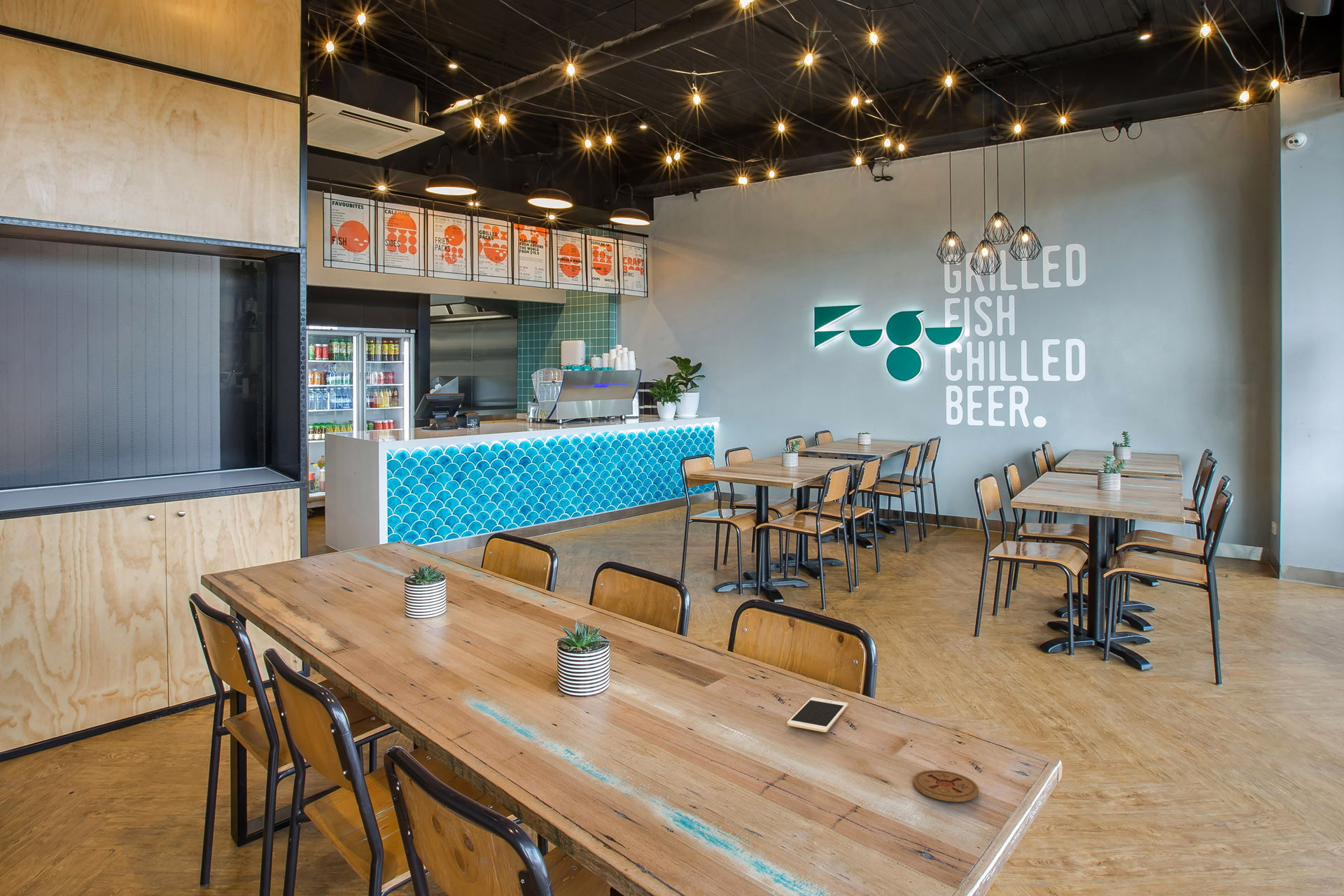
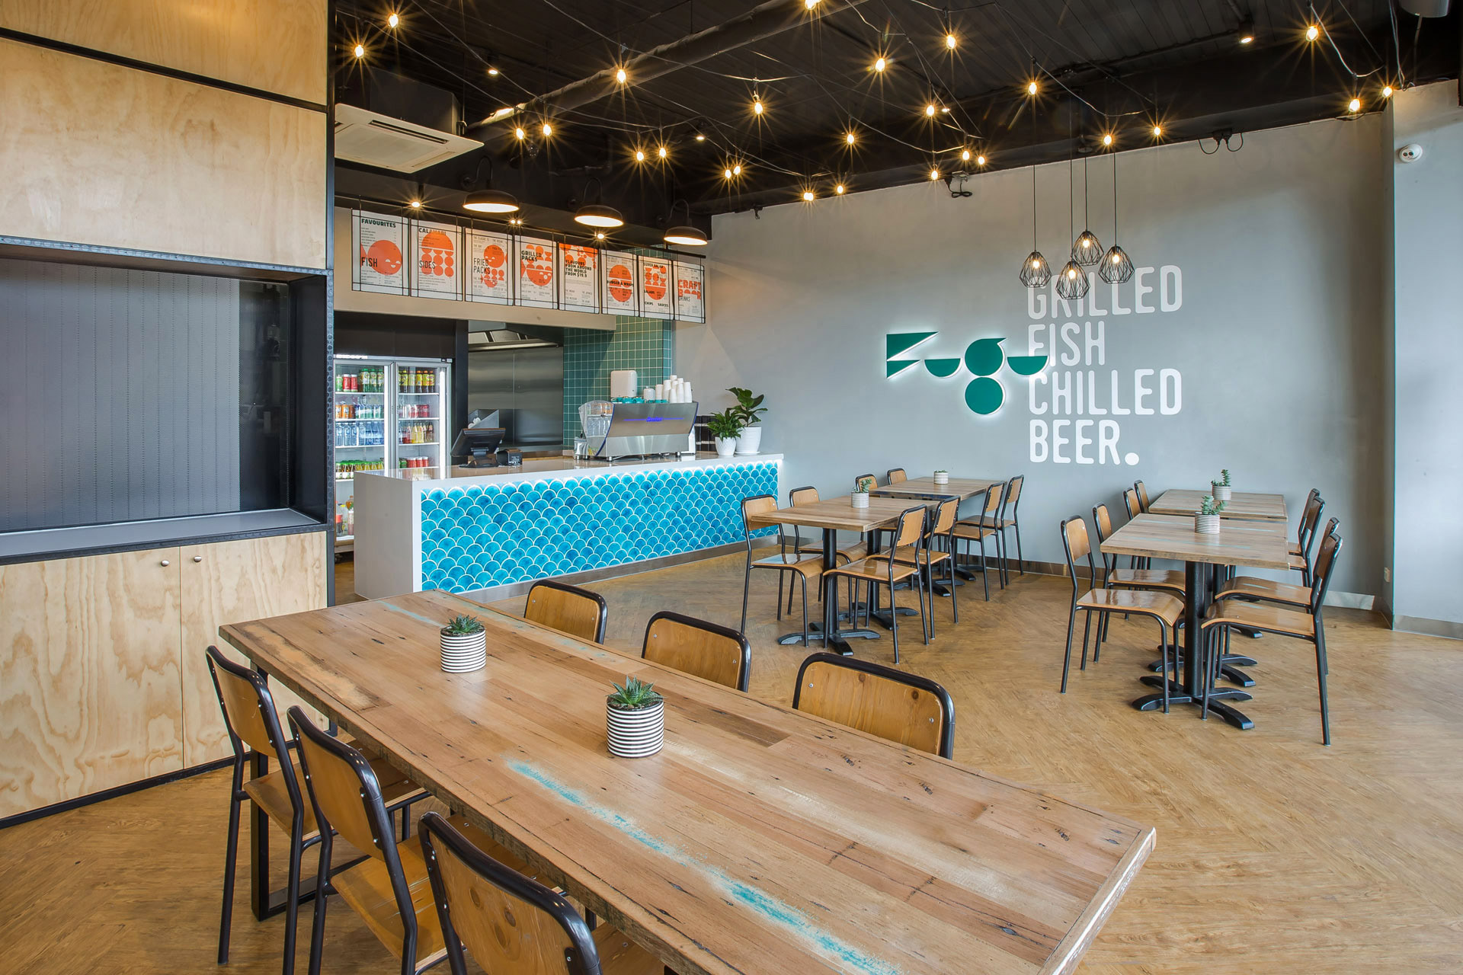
- cell phone (818, 713)
- coaster (945, 785)
